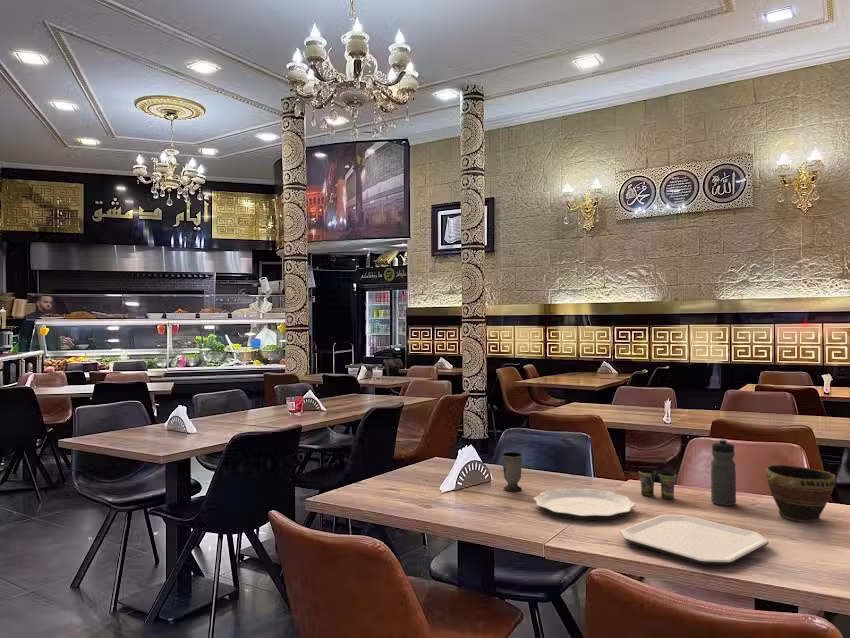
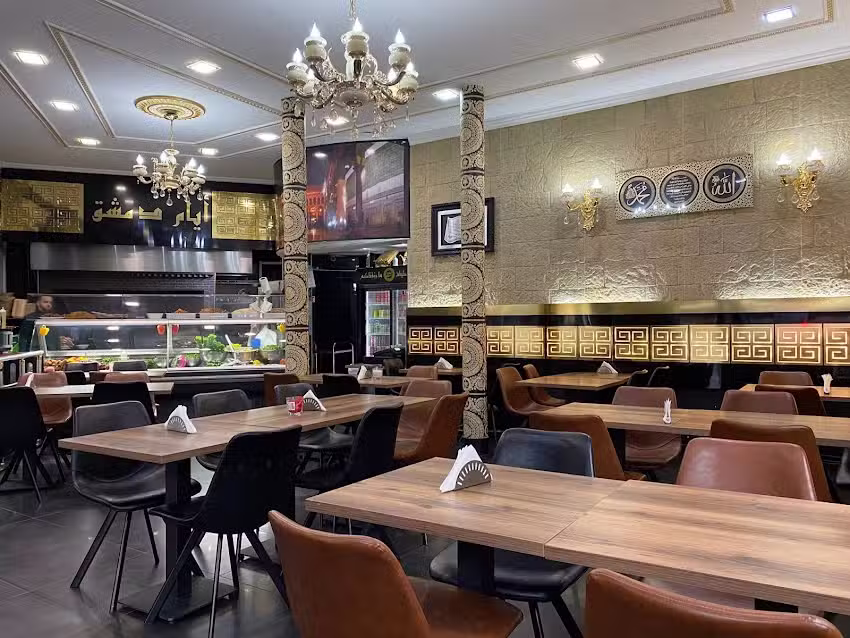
- bowl (800, 493)
- plate (583, 504)
- plate (692, 539)
- water bottle (723, 470)
- cup (660, 482)
- cup (512, 471)
